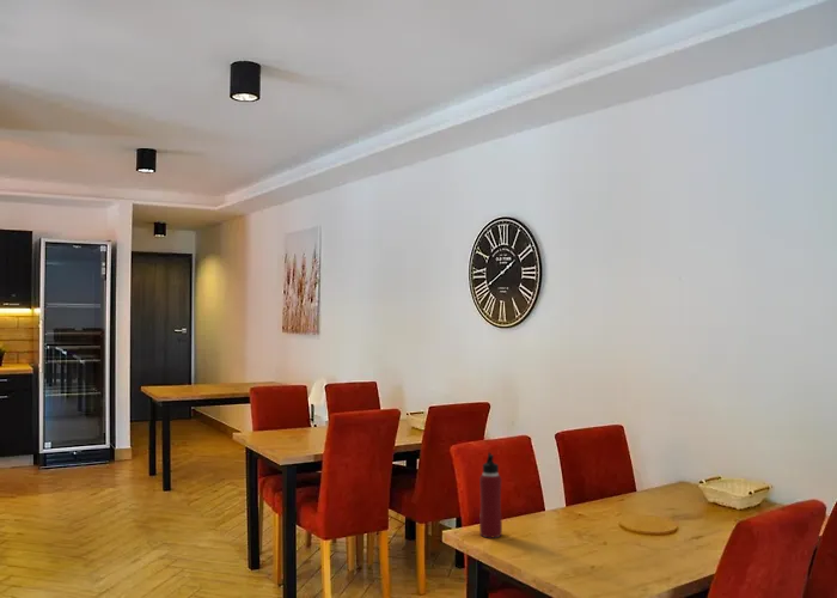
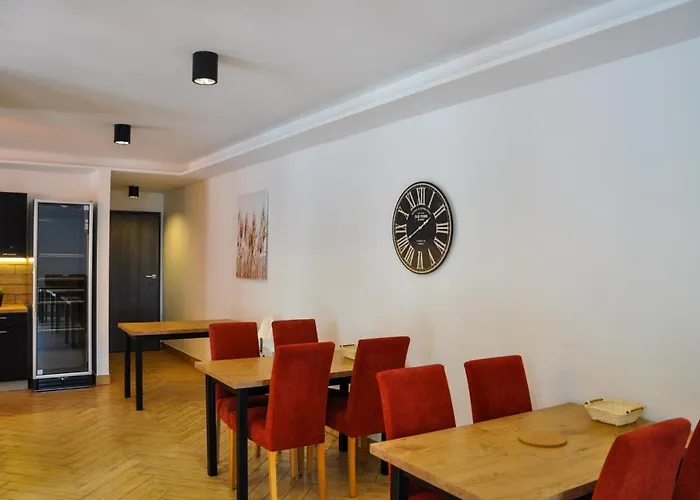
- water bottle (490, 493)
